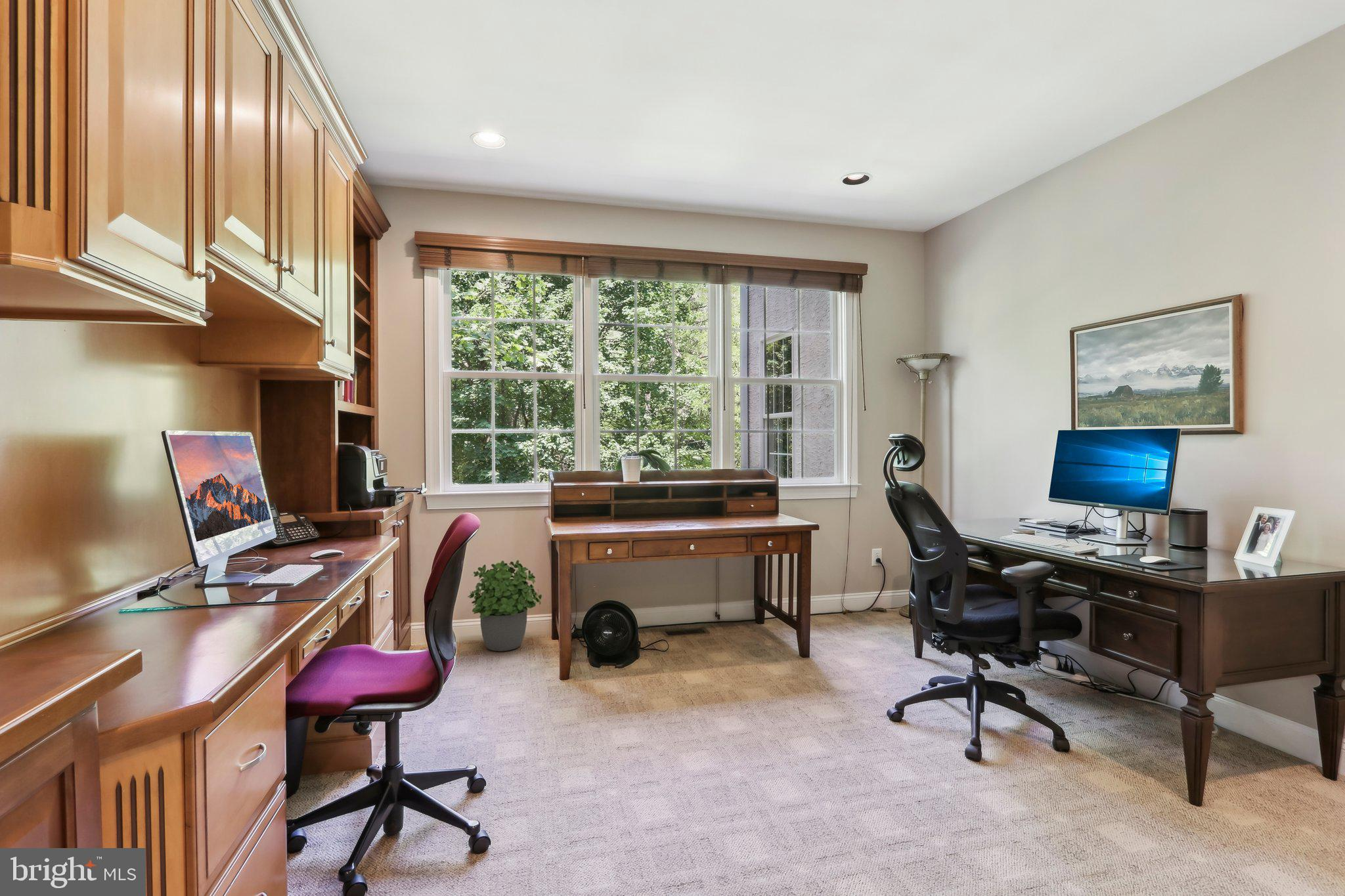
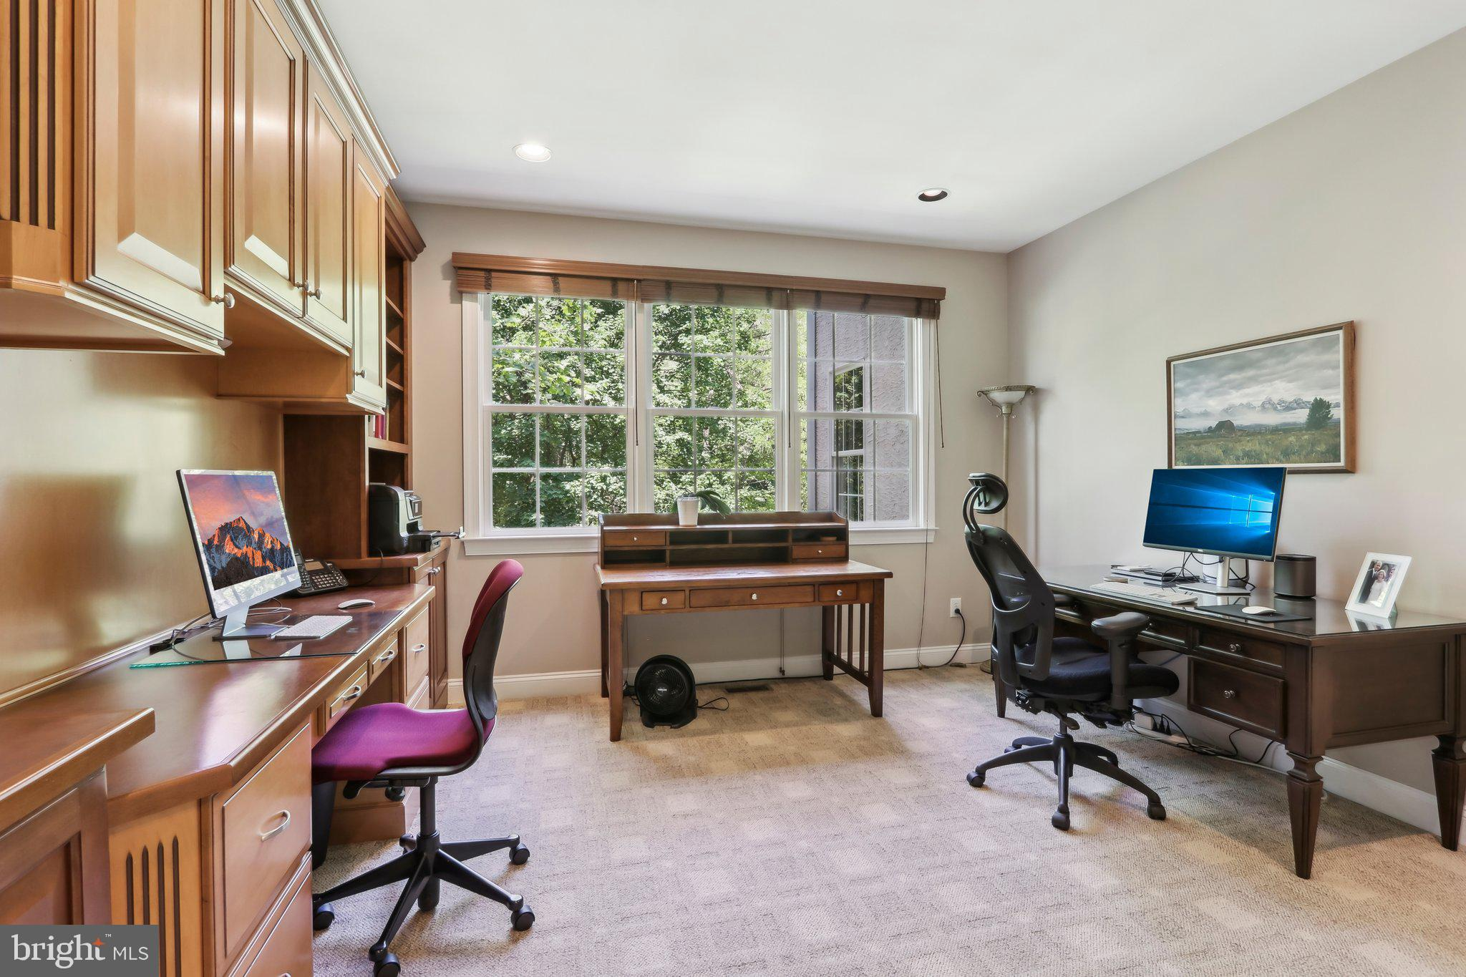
- potted plant (504, 603)
